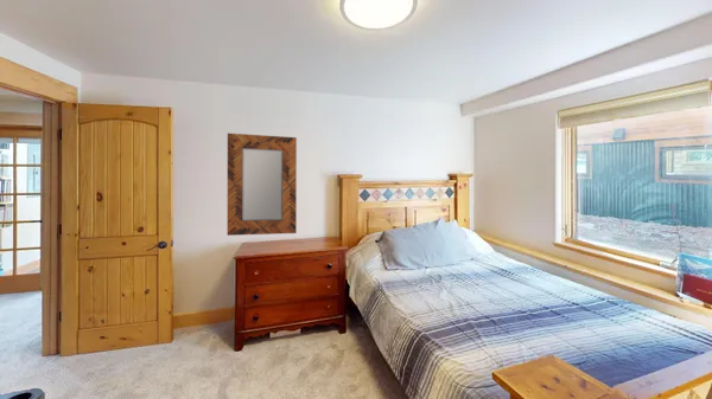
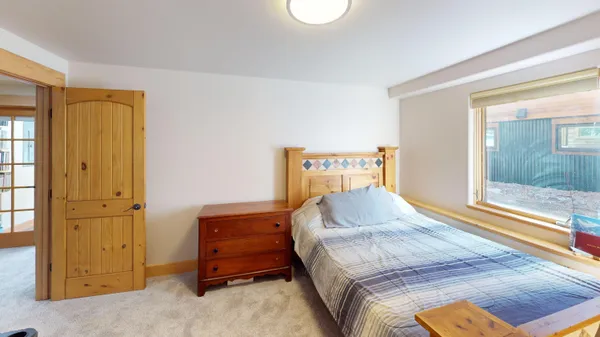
- home mirror (262, 185)
